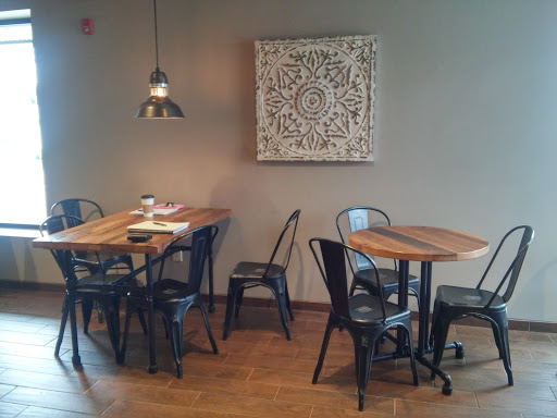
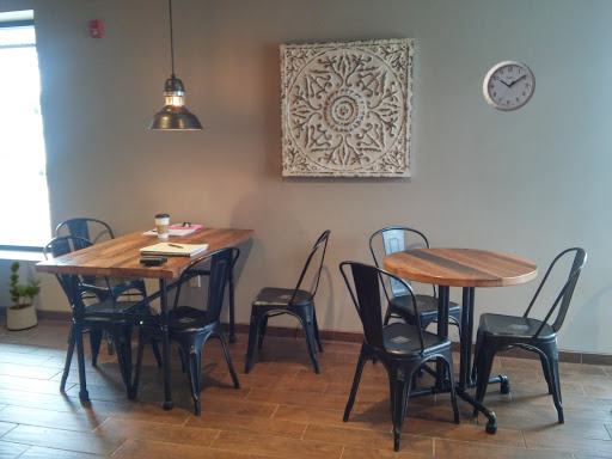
+ potted plant (24, 293)
+ wall clock (508, 85)
